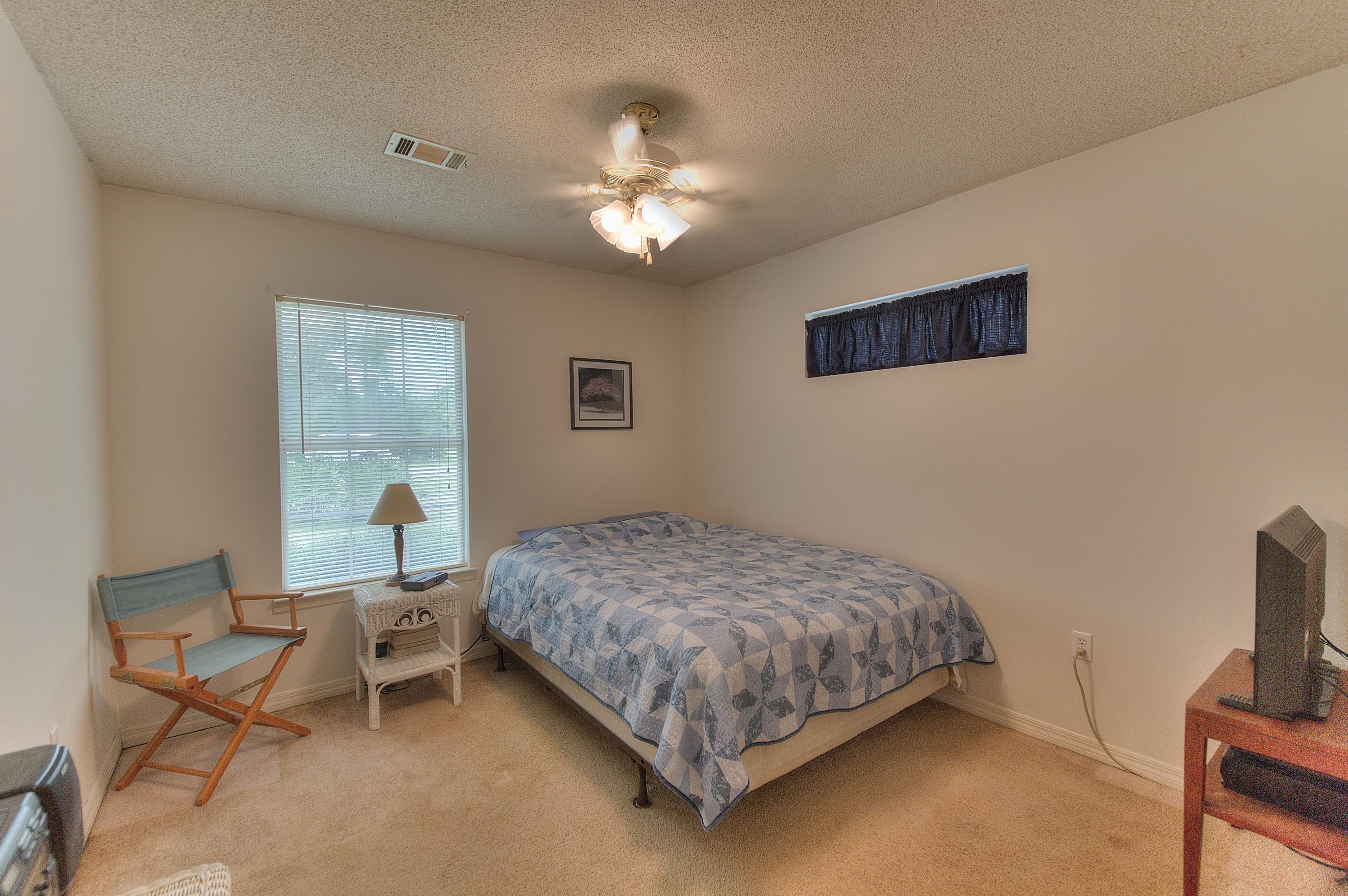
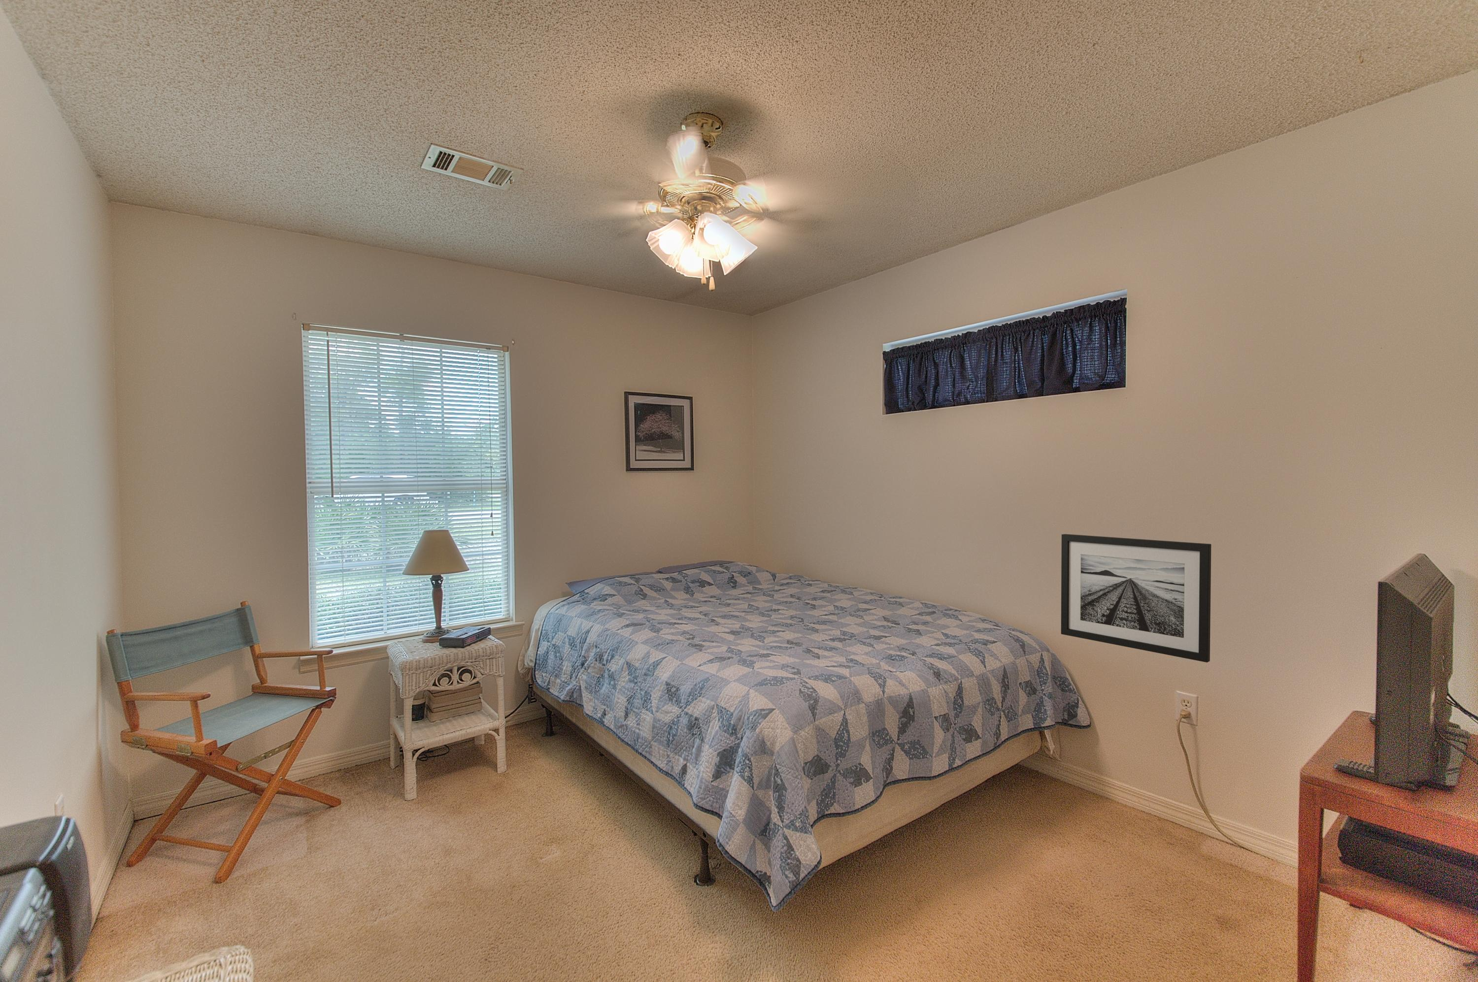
+ wall art (1129, 593)
